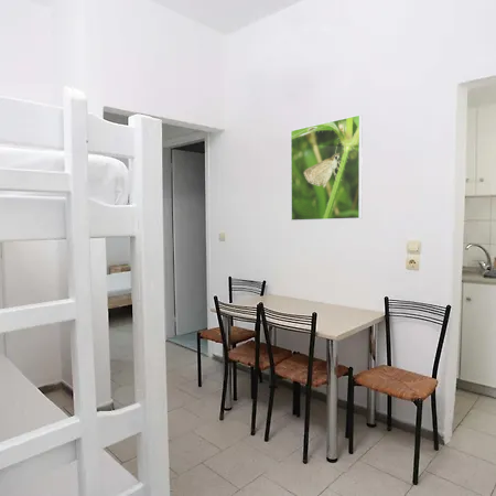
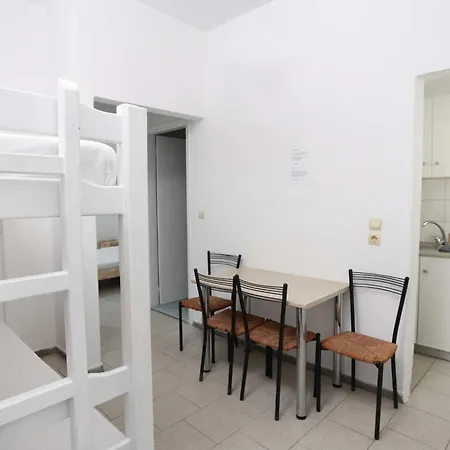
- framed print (324, 171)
